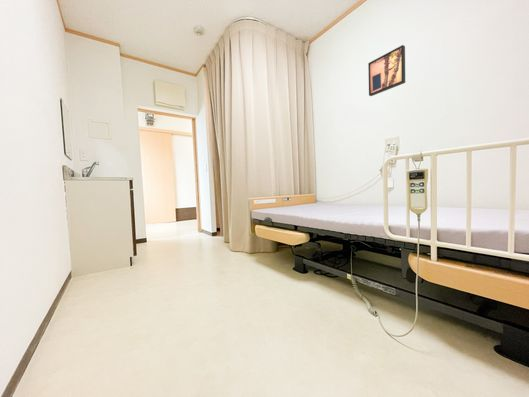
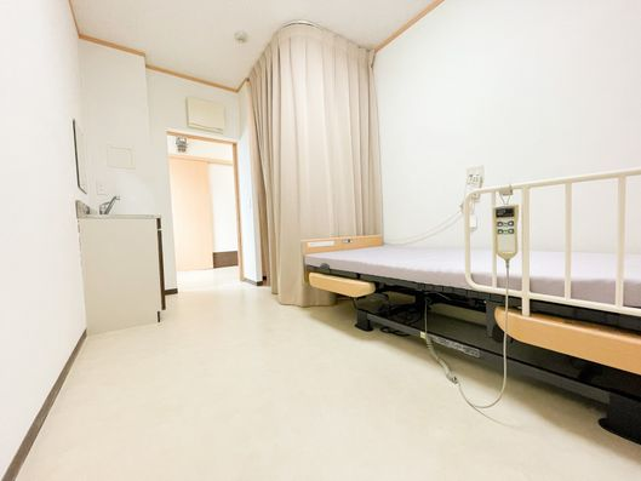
- wall art (385, 72)
